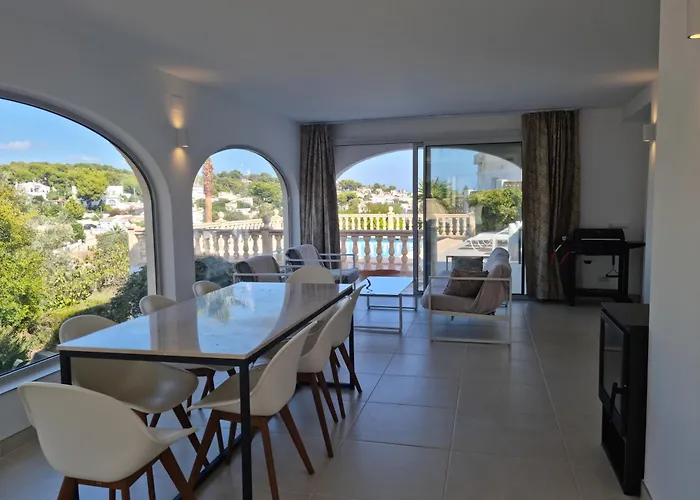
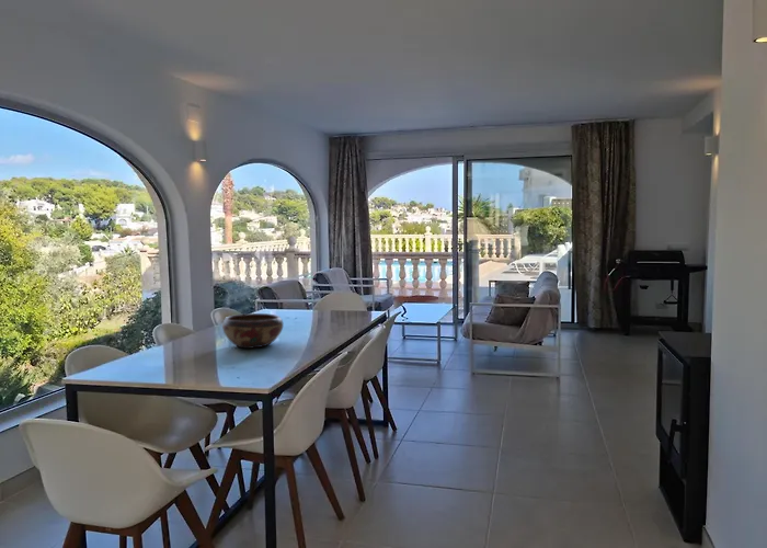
+ decorative bowl (253, 331)
